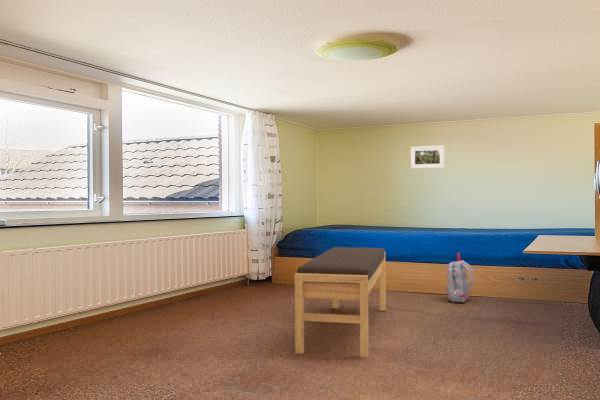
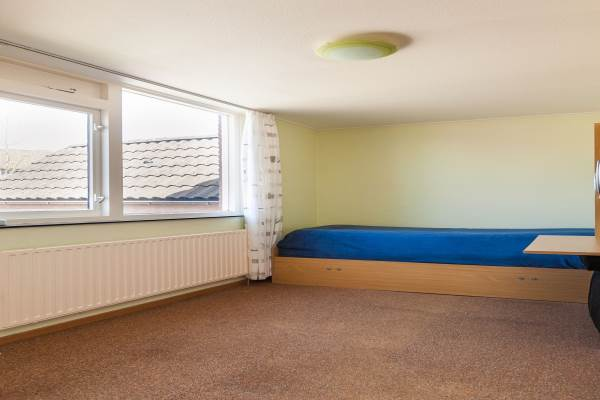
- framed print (427, 157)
- backpack (460, 277)
- bench (347, 292)
